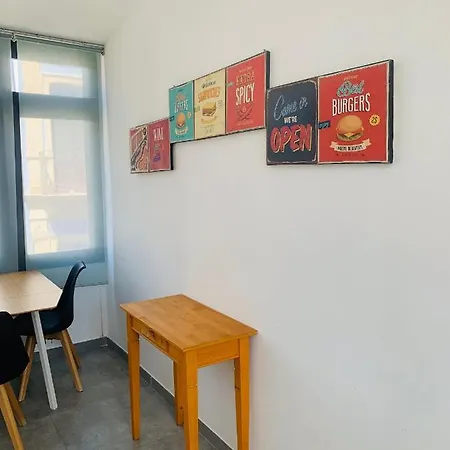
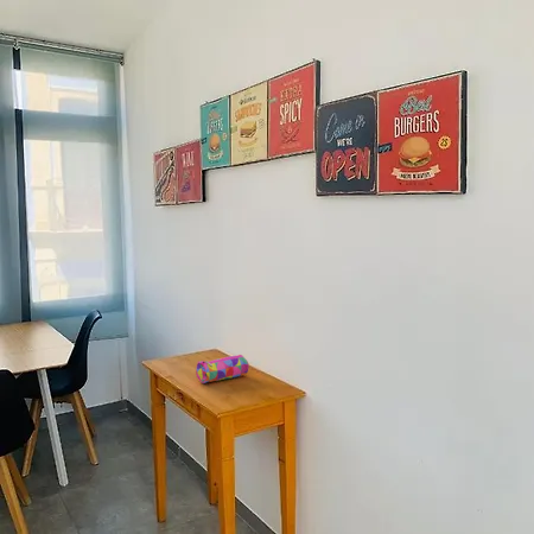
+ pencil case (222, 368)
